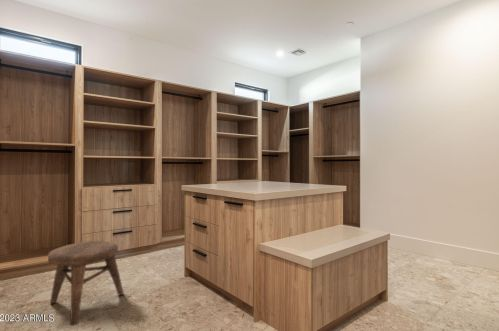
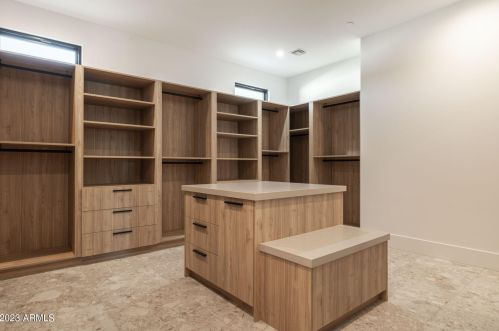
- stool (83, 278)
